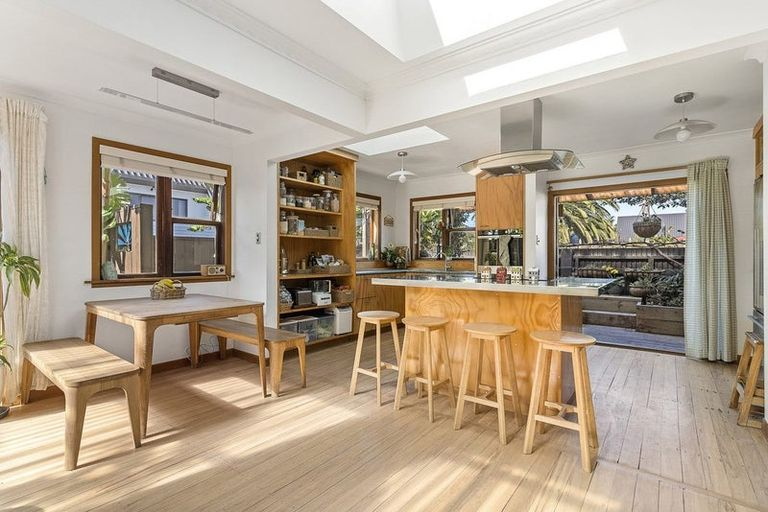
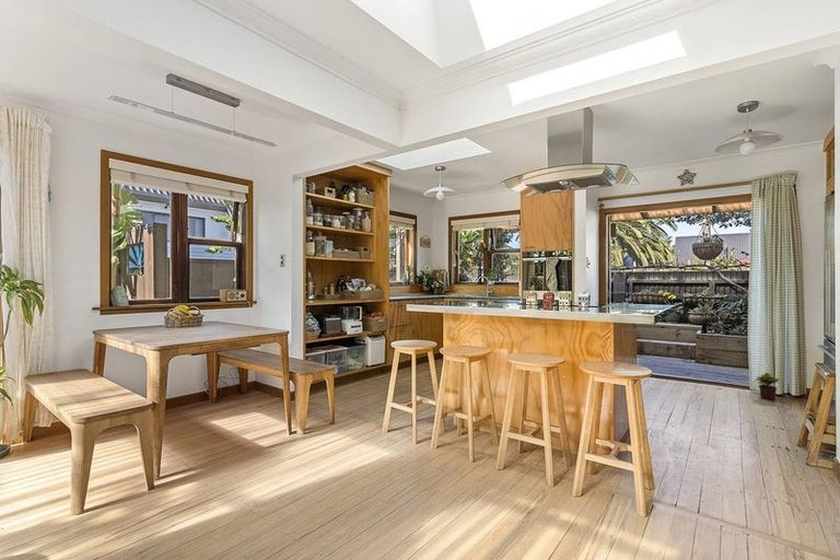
+ potted plant (767, 385)
